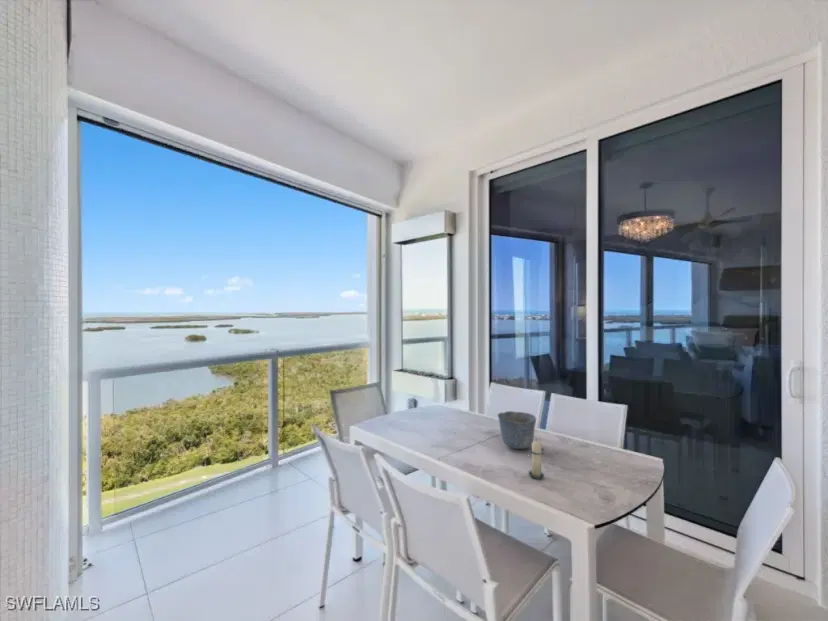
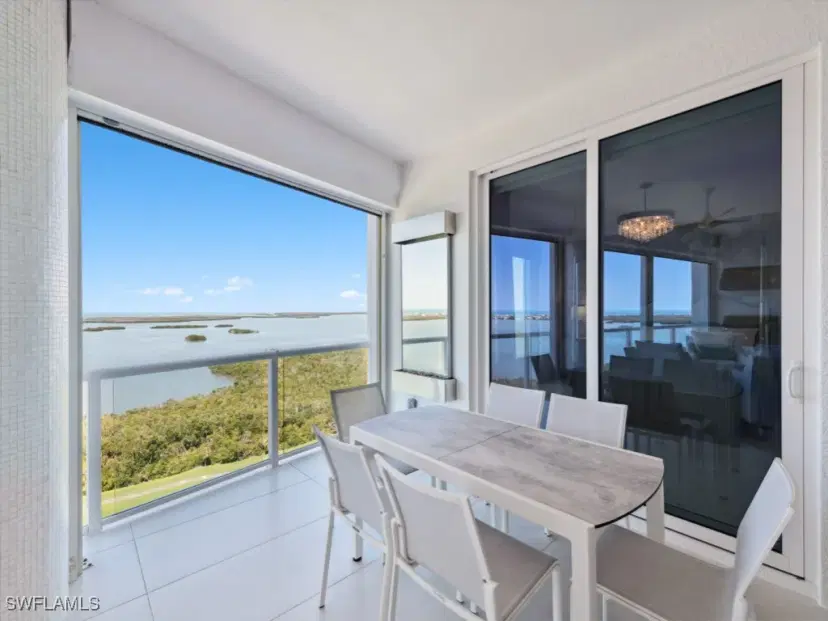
- cup (516, 432)
- candle (536, 457)
